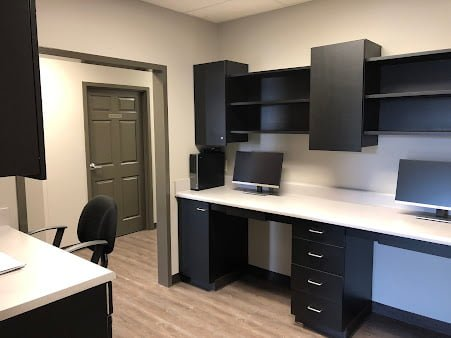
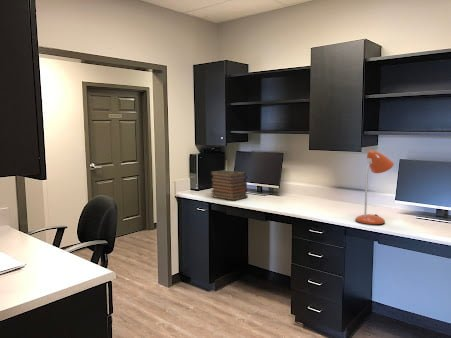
+ desk lamp (366, 185)
+ book stack (228, 184)
